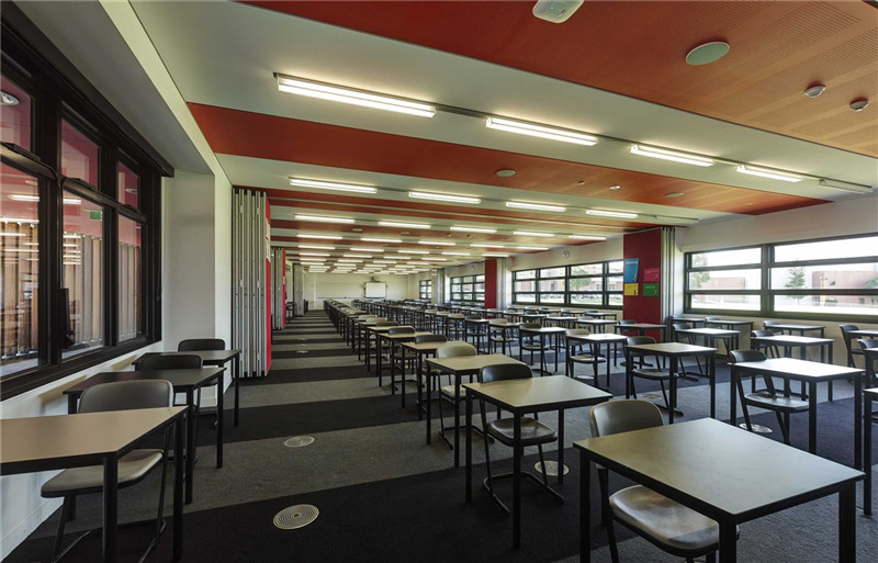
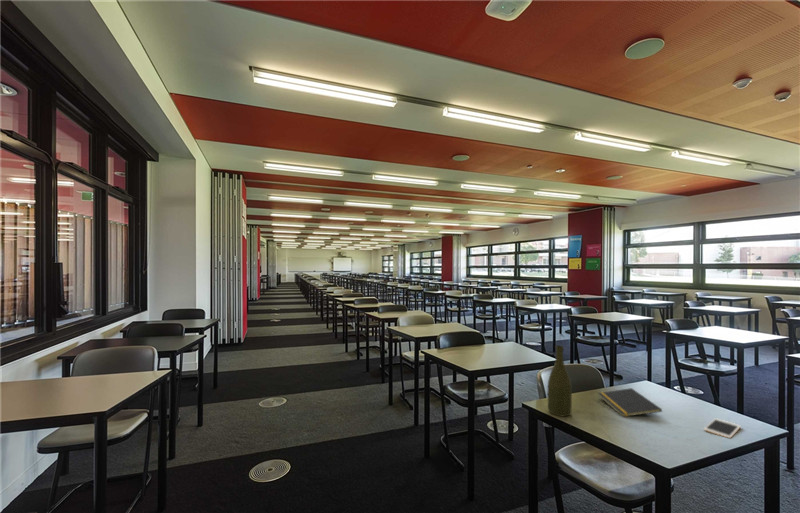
+ bottle (559, 379)
+ notepad (627, 401)
+ cell phone (722, 427)
